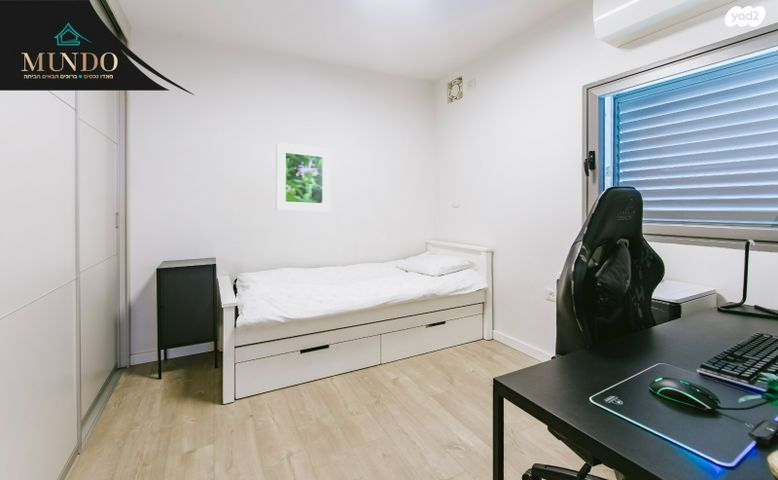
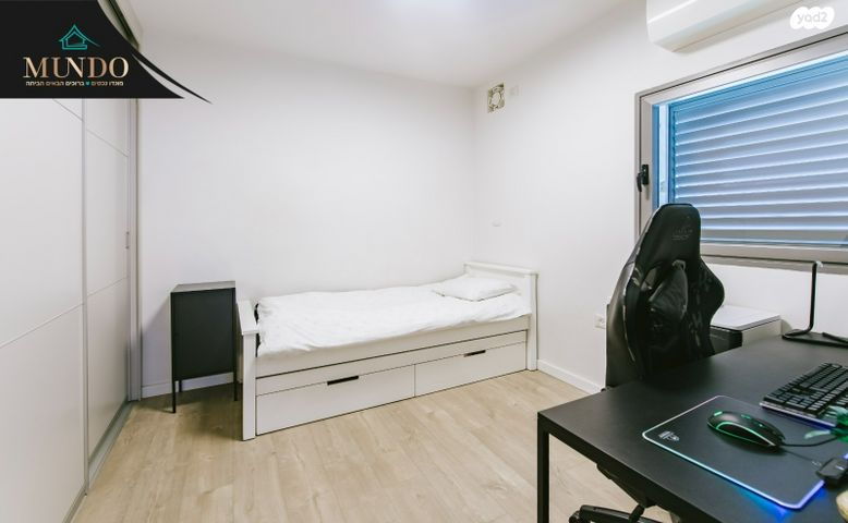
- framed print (304, 178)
